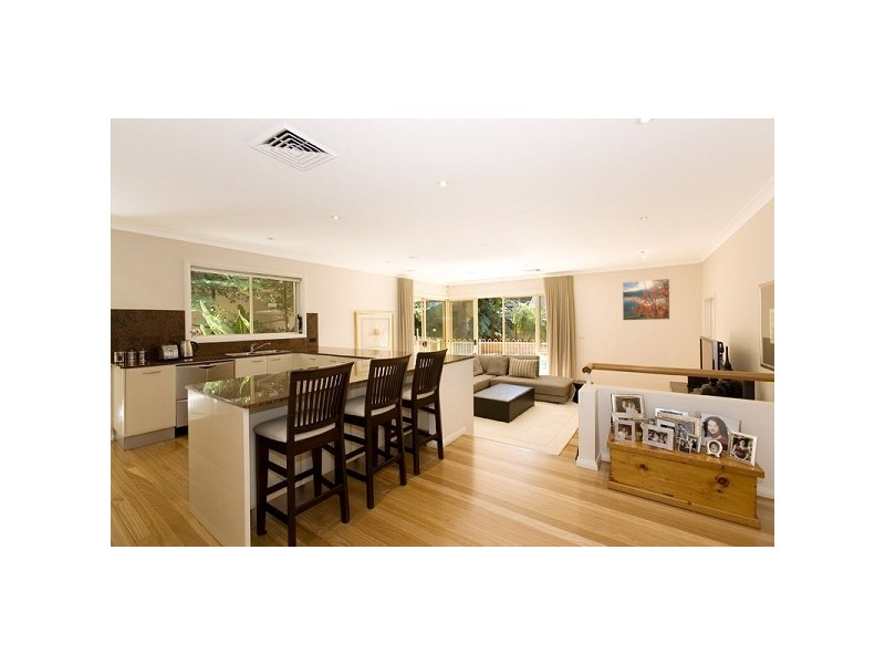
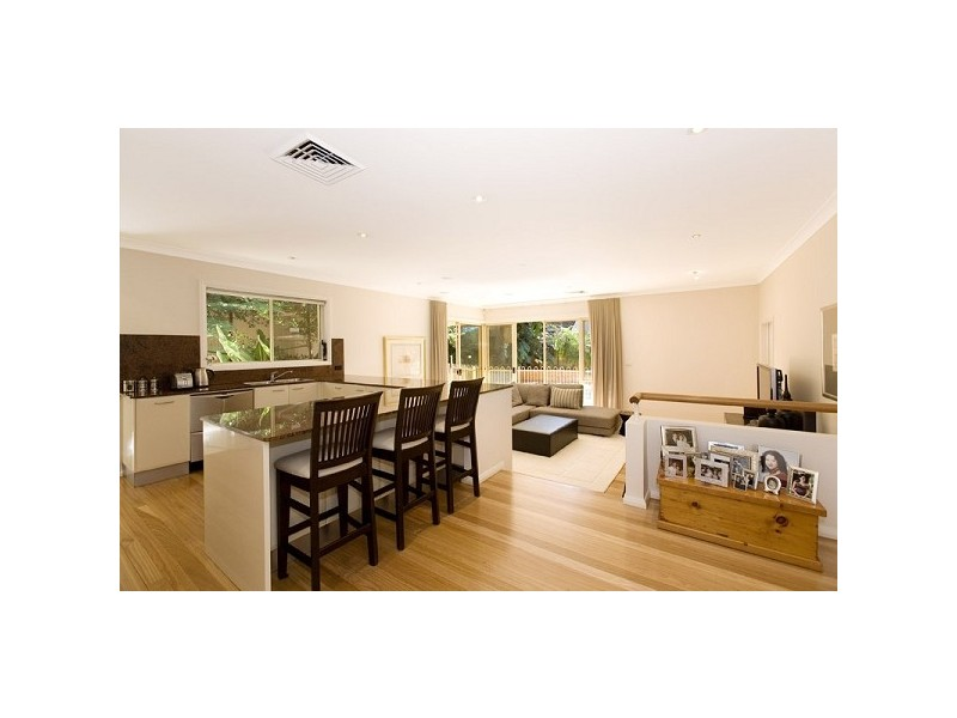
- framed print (645, 300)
